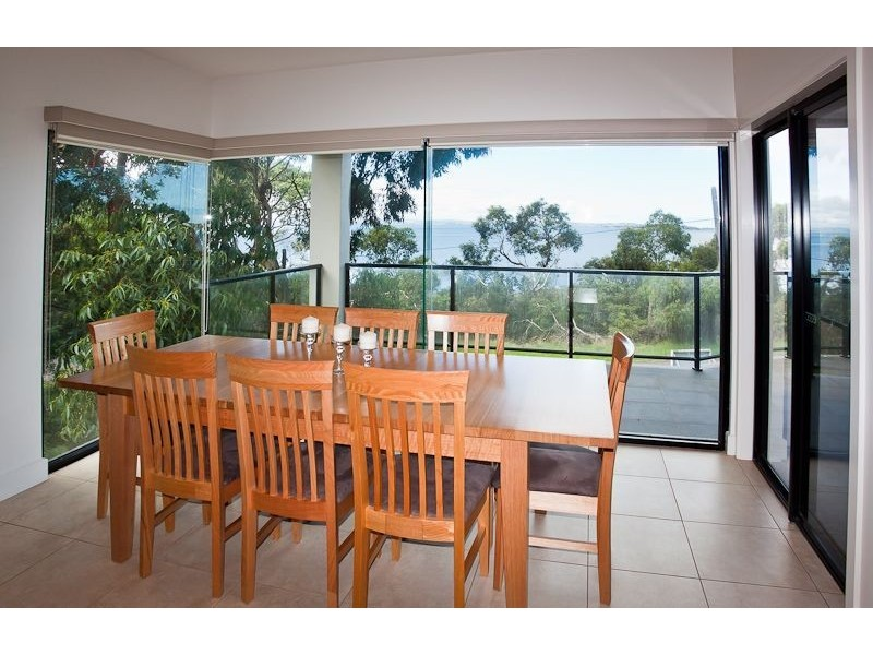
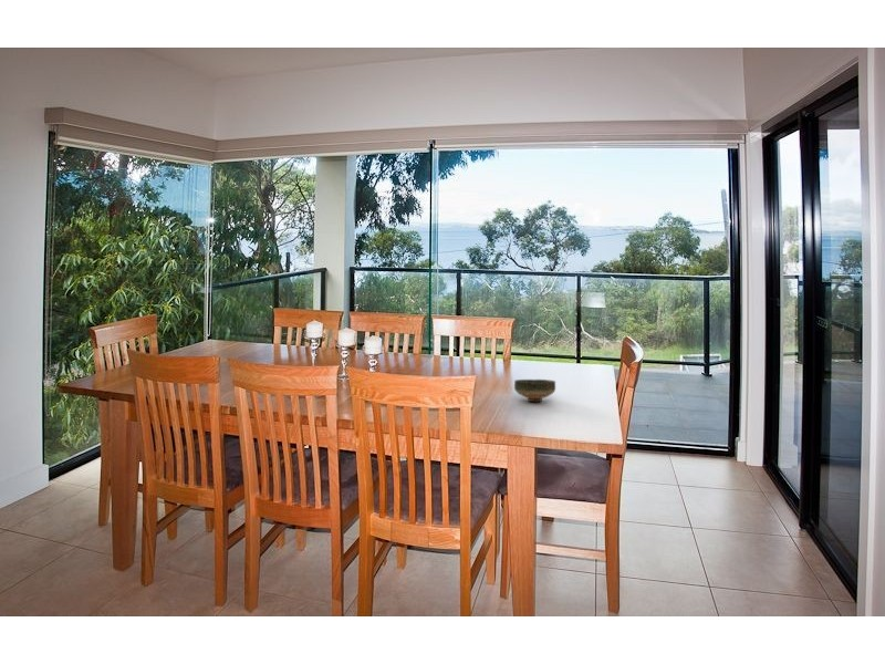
+ bowl (534, 391)
